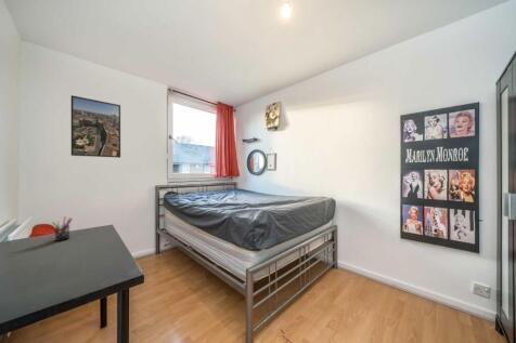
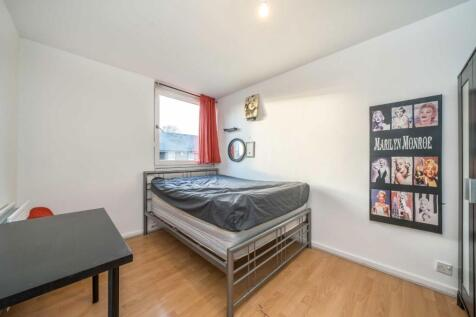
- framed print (96, 128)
- pen holder (61, 228)
